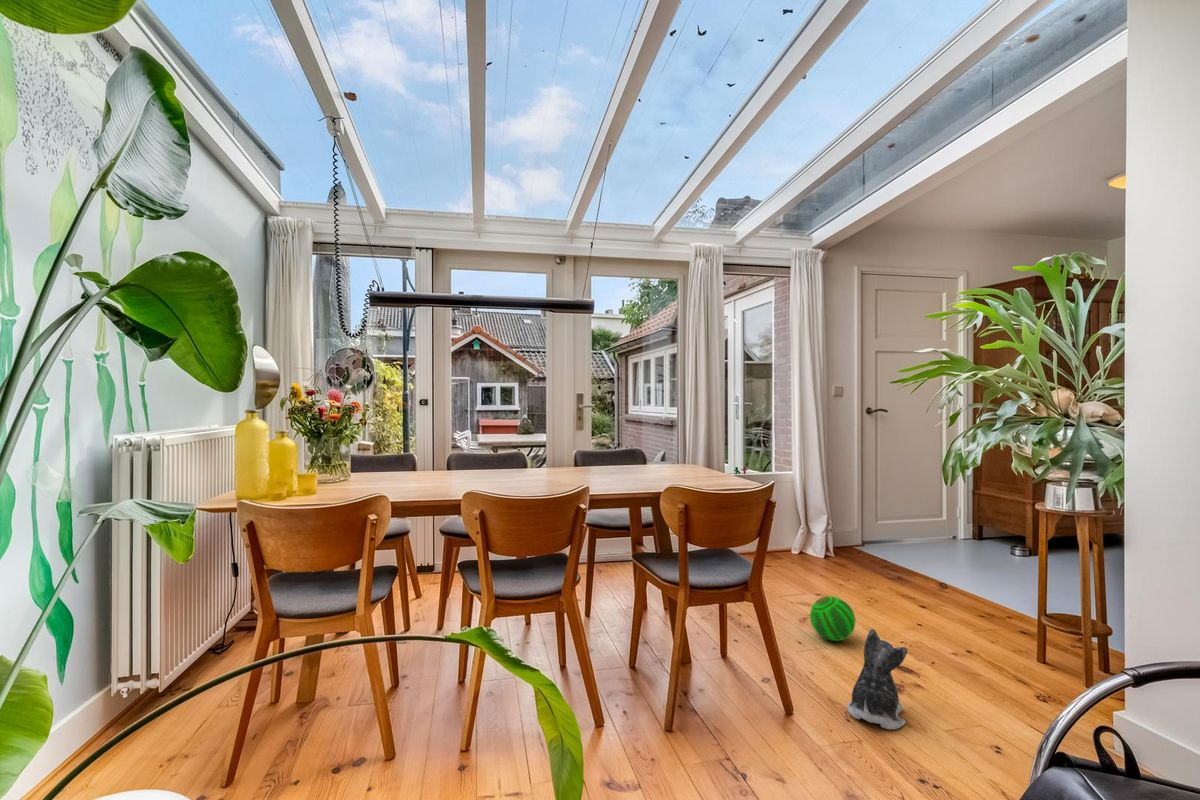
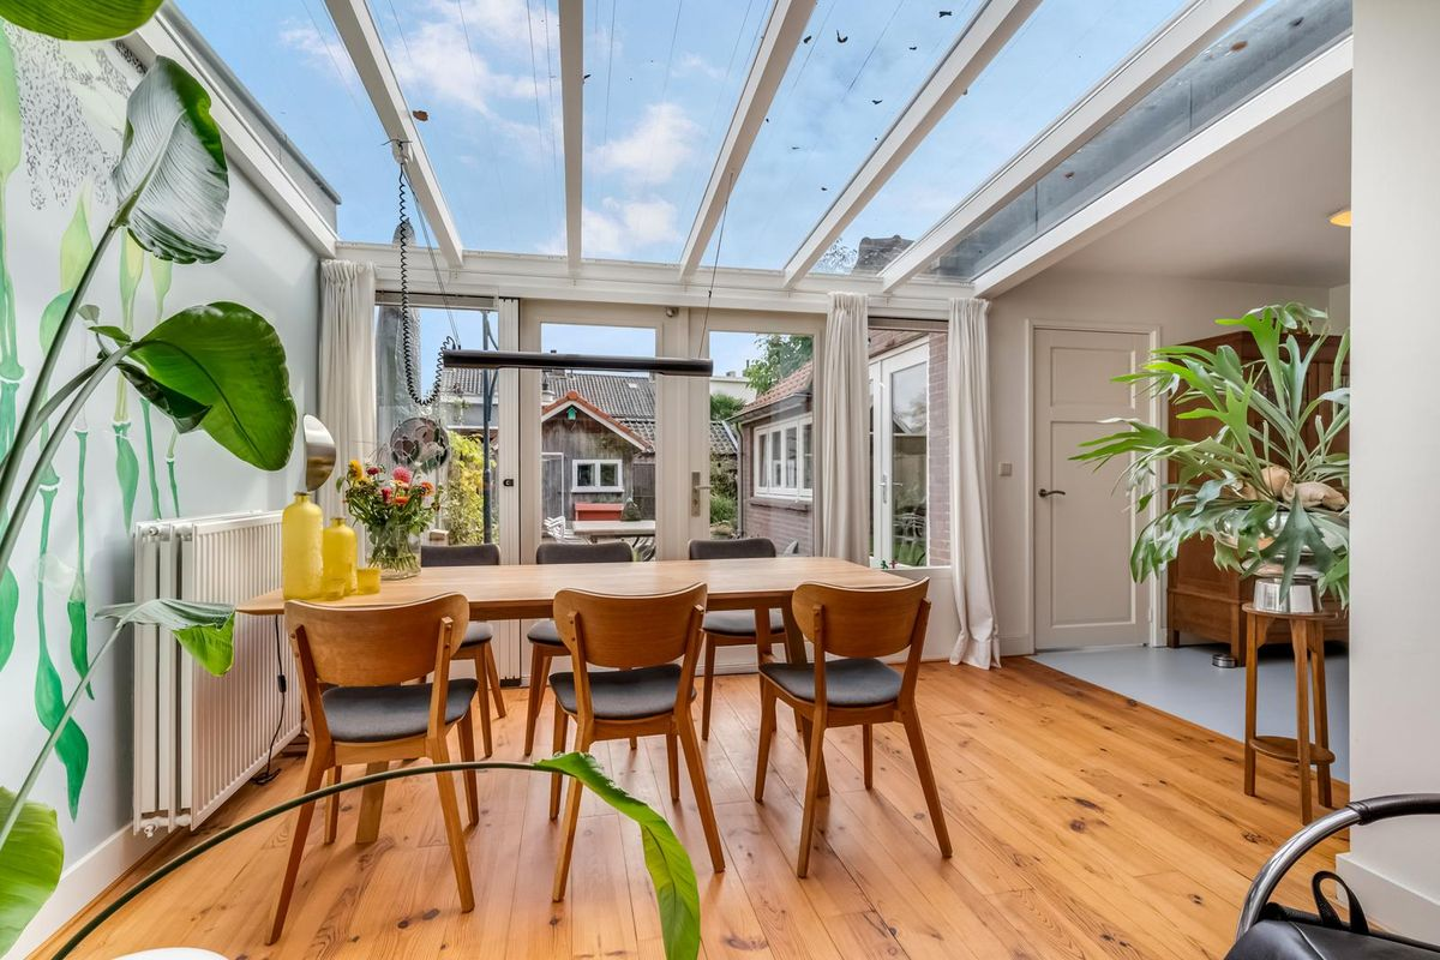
- plush toy (875, 675)
- ball (832, 618)
